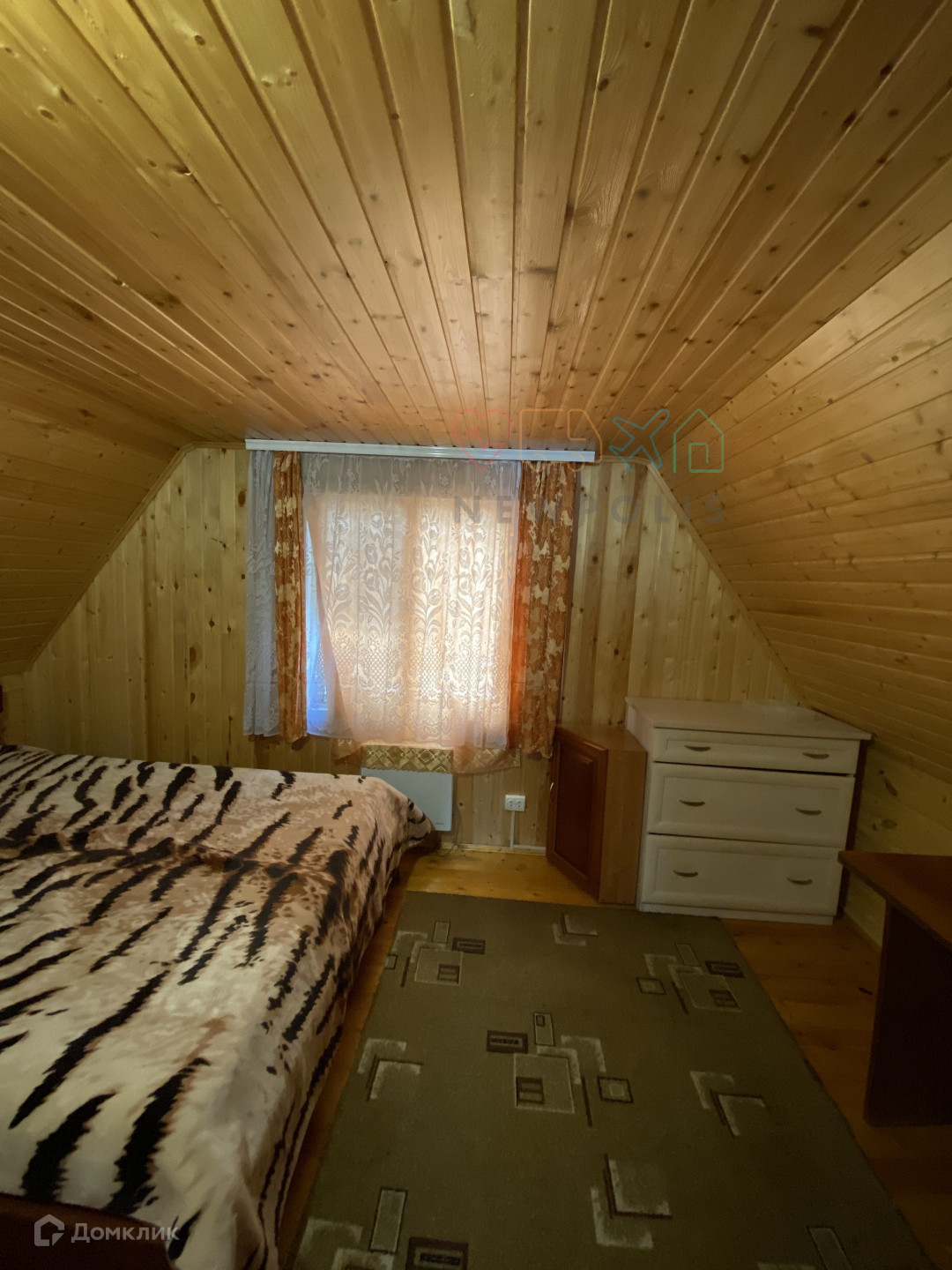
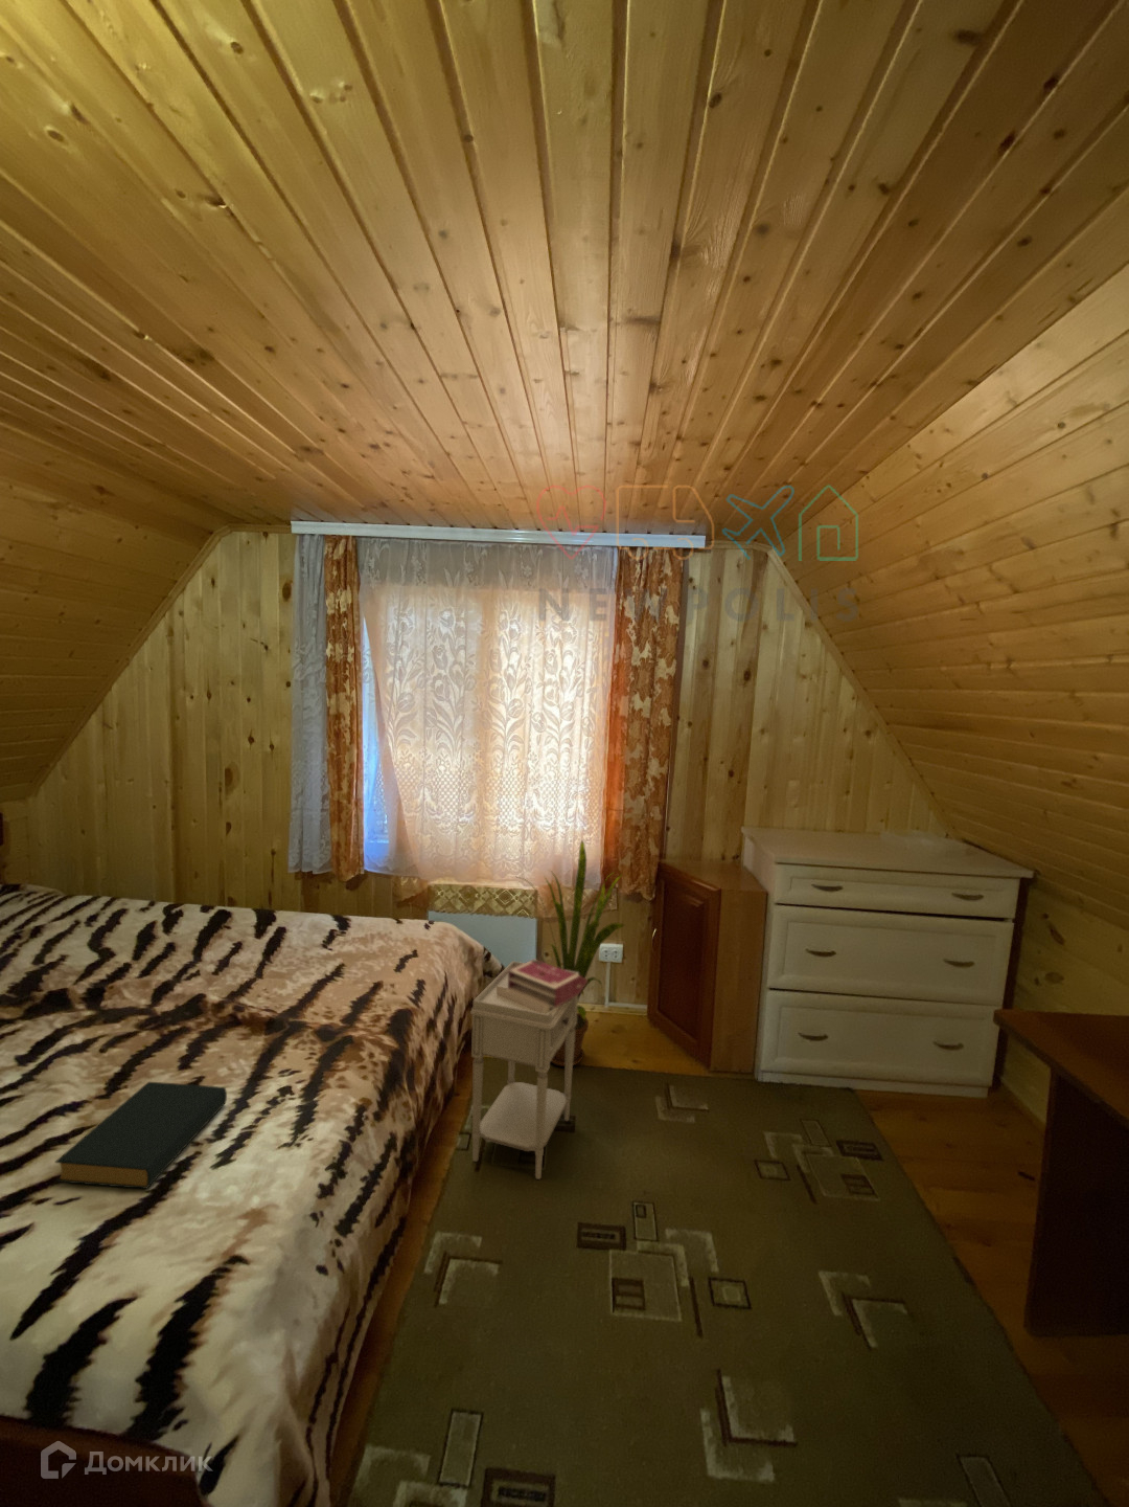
+ book (542, 981)
+ house plant (566, 953)
+ nightstand (527, 1063)
+ hardback book (148, 1130)
